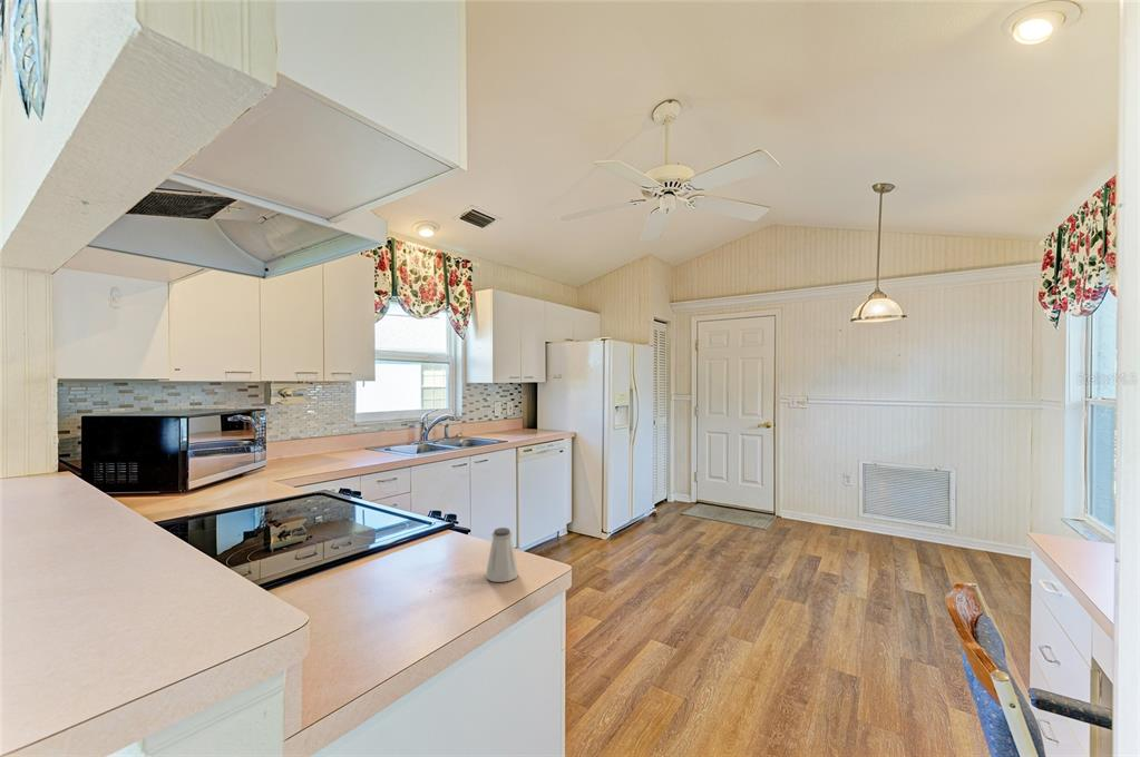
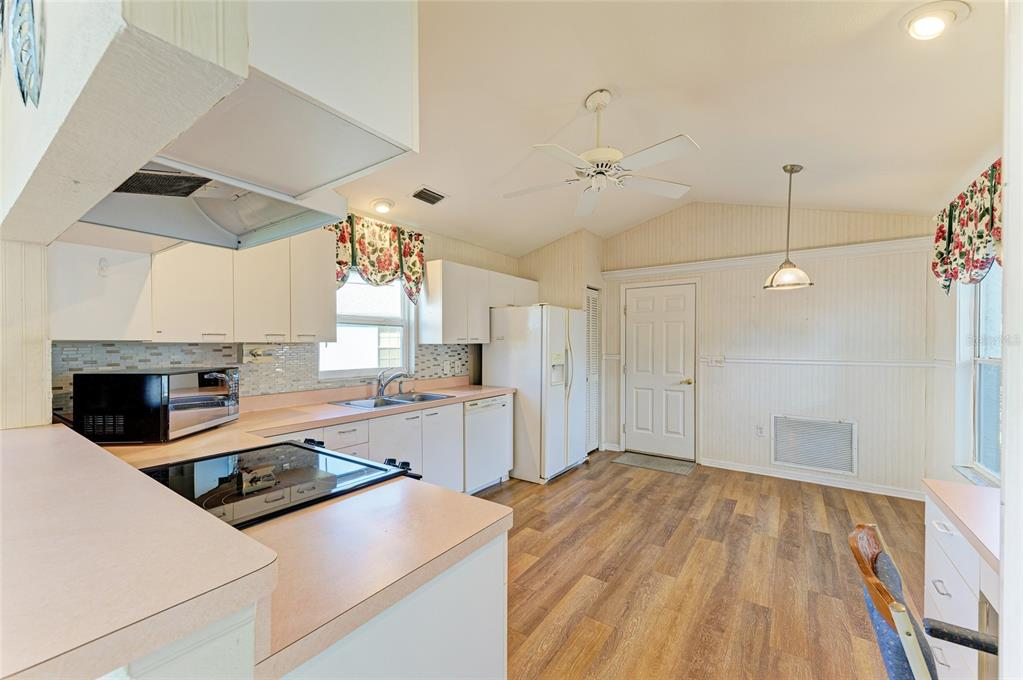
- saltshaker (501, 552)
